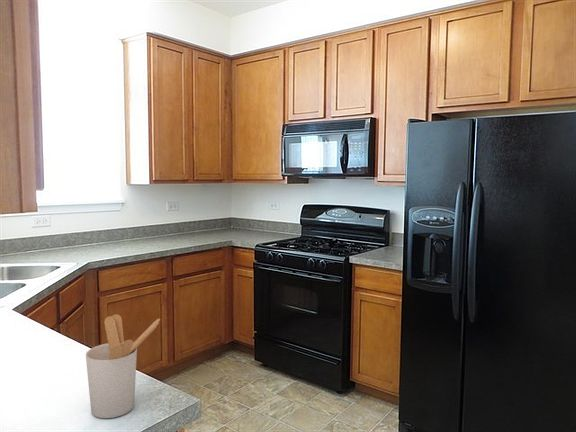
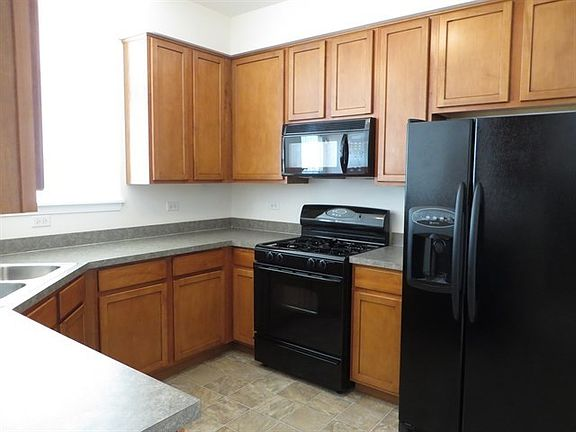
- utensil holder (125, 363)
